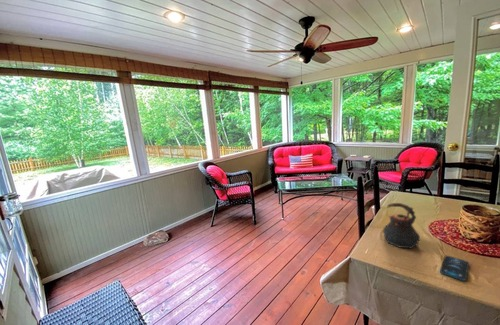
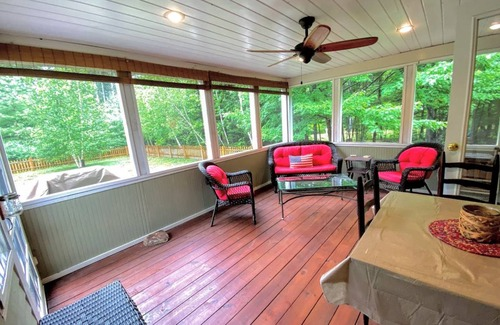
- teapot (402, 222)
- smartphone (454, 267)
